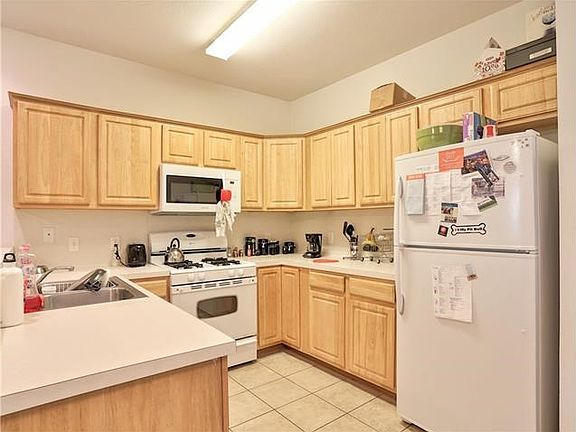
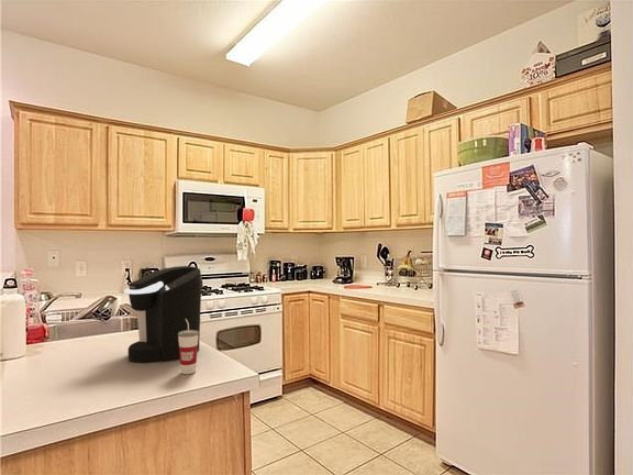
+ coffee maker (163, 310)
+ cup (188, 344)
